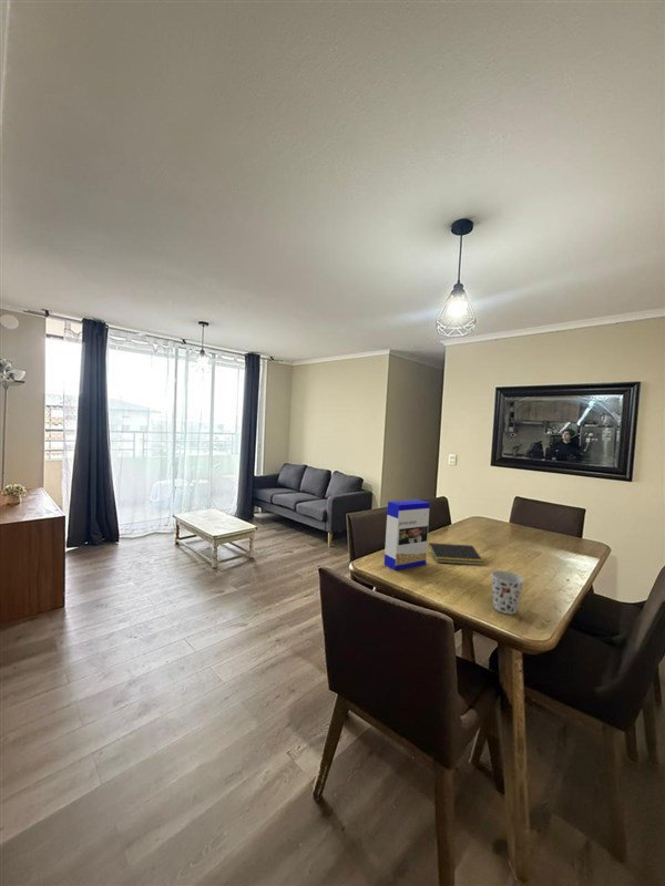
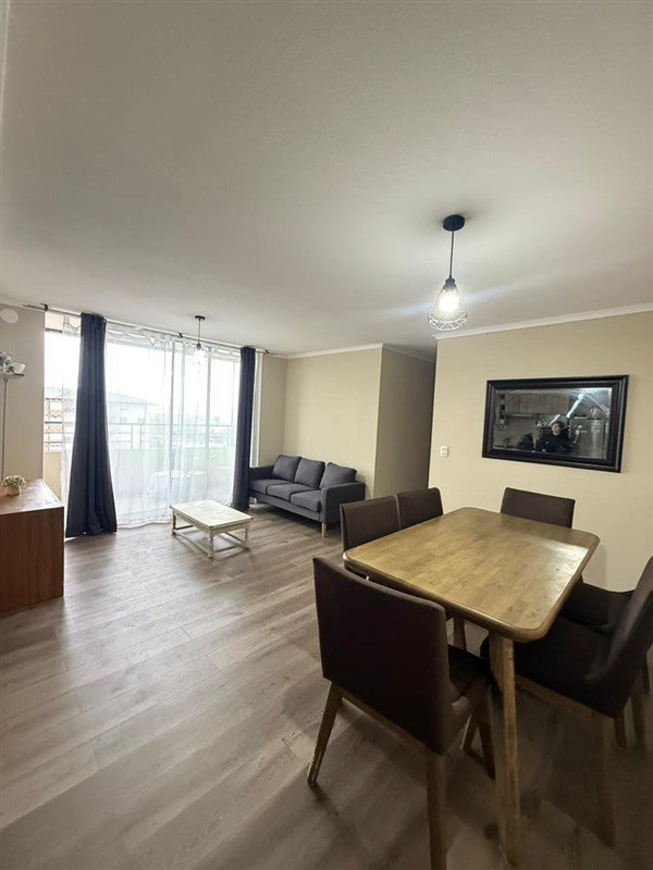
- notepad (454, 553)
- cup (505, 593)
- cereal box (407, 533)
